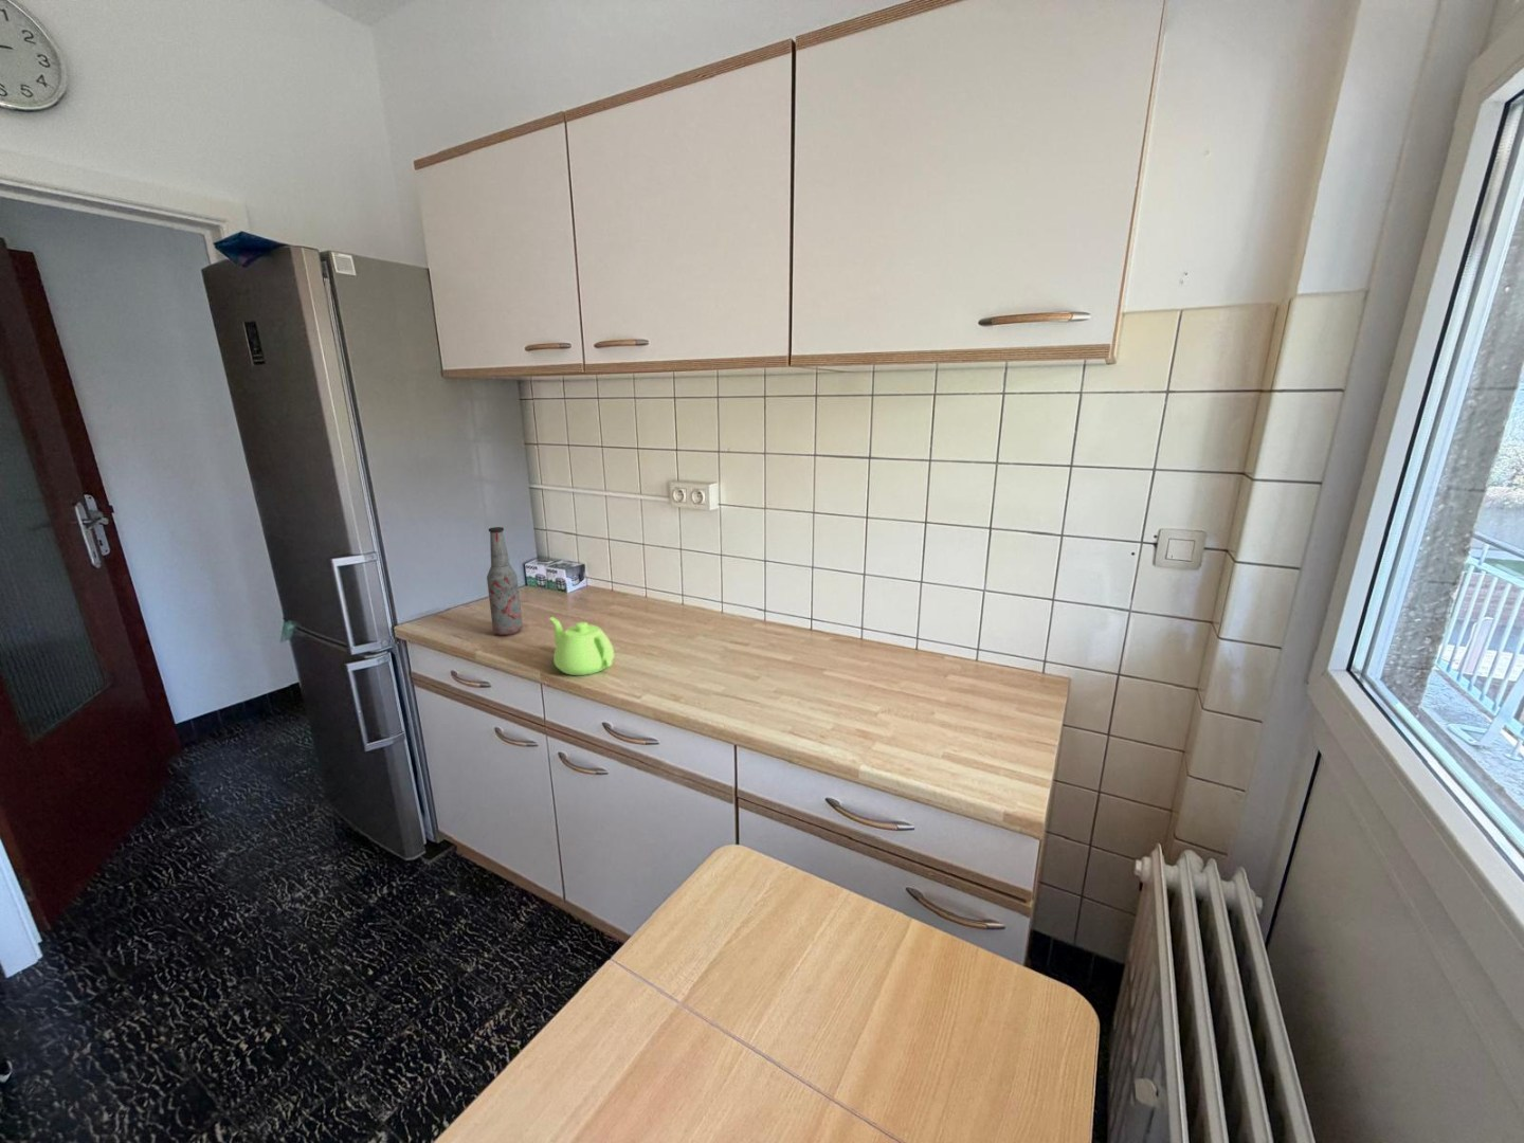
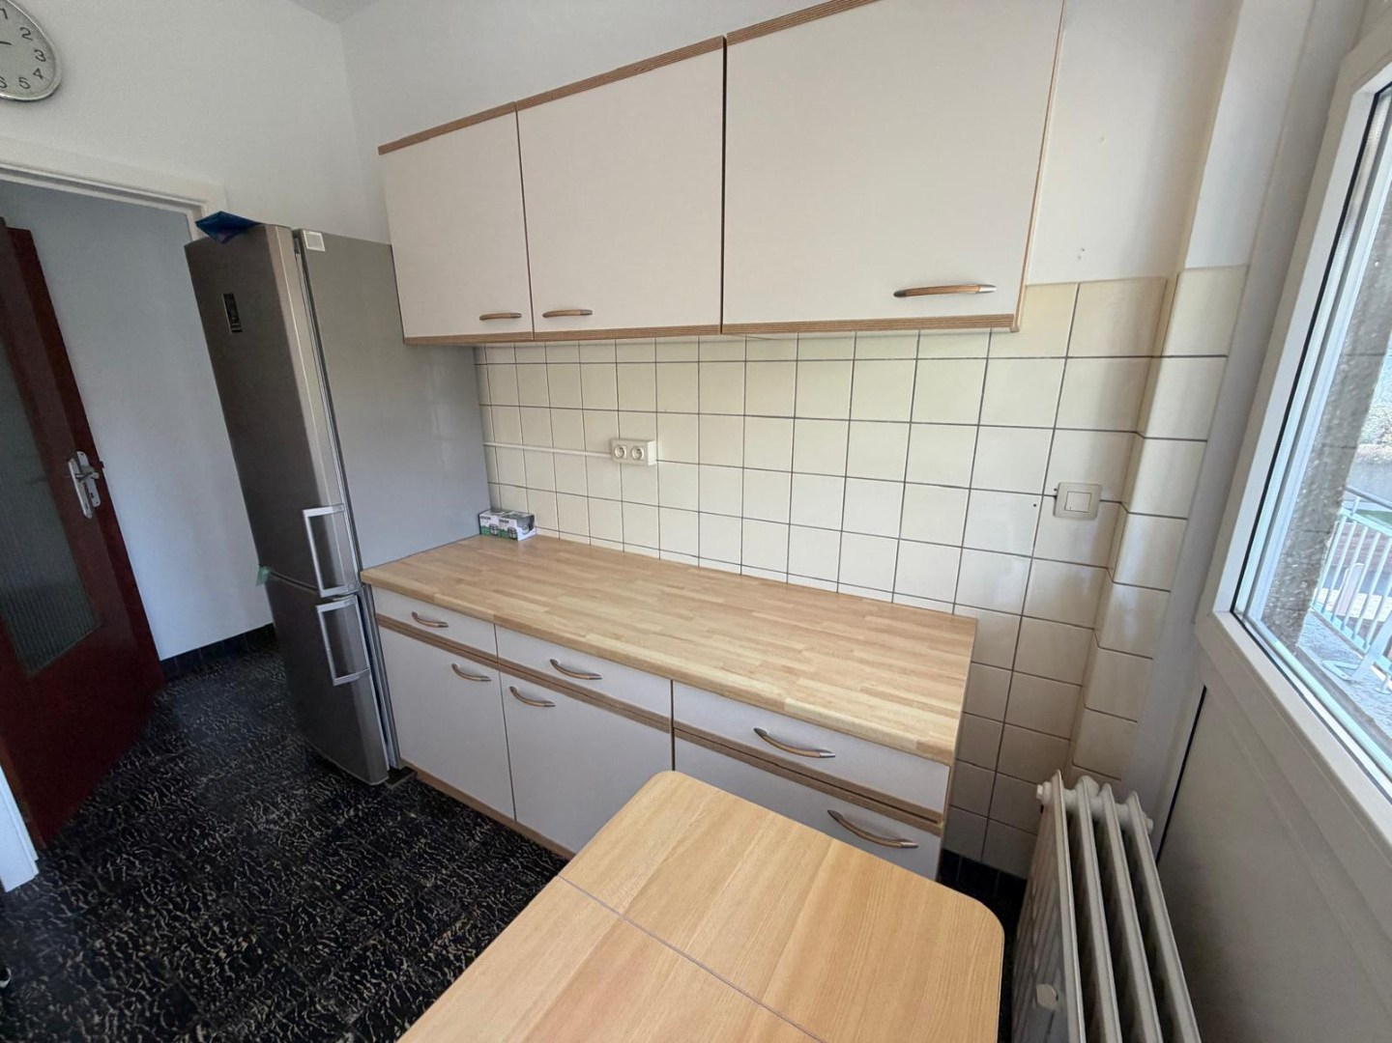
- bottle (502, 581)
- teapot (580, 644)
